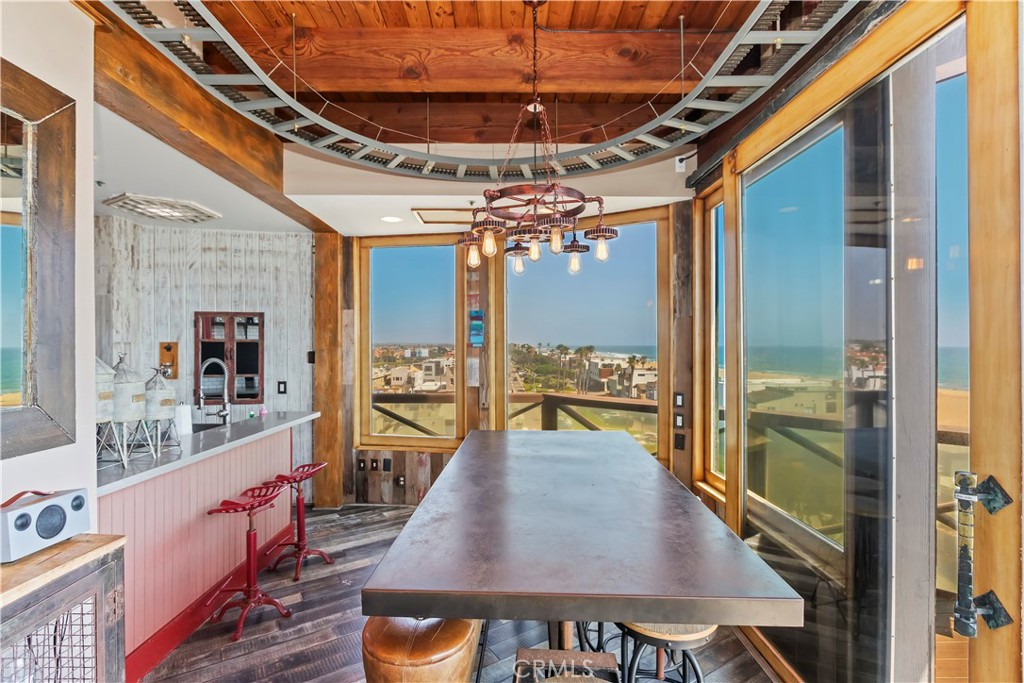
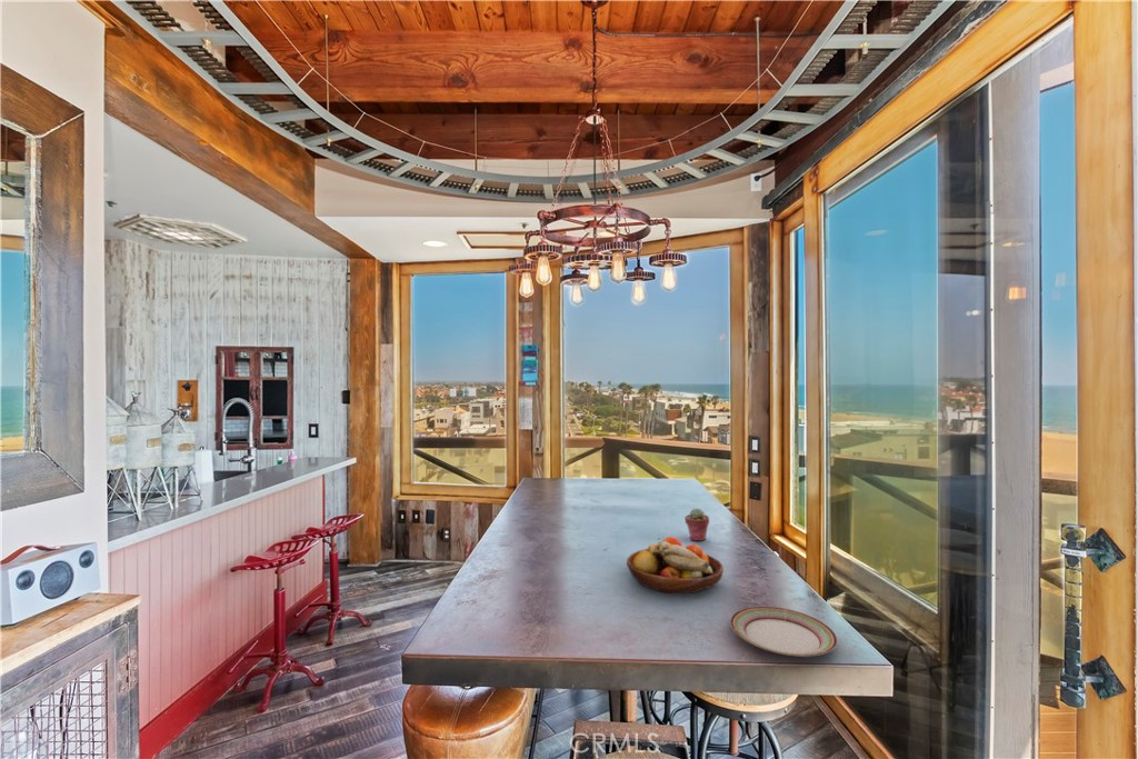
+ potted succulent (697, 522)
+ plate (781, 632)
+ fruit bowl (675, 558)
